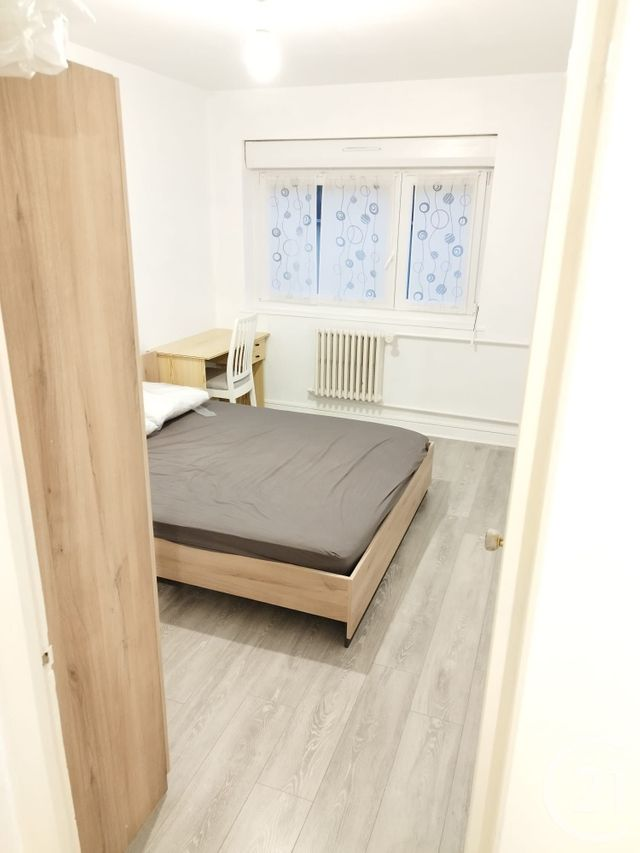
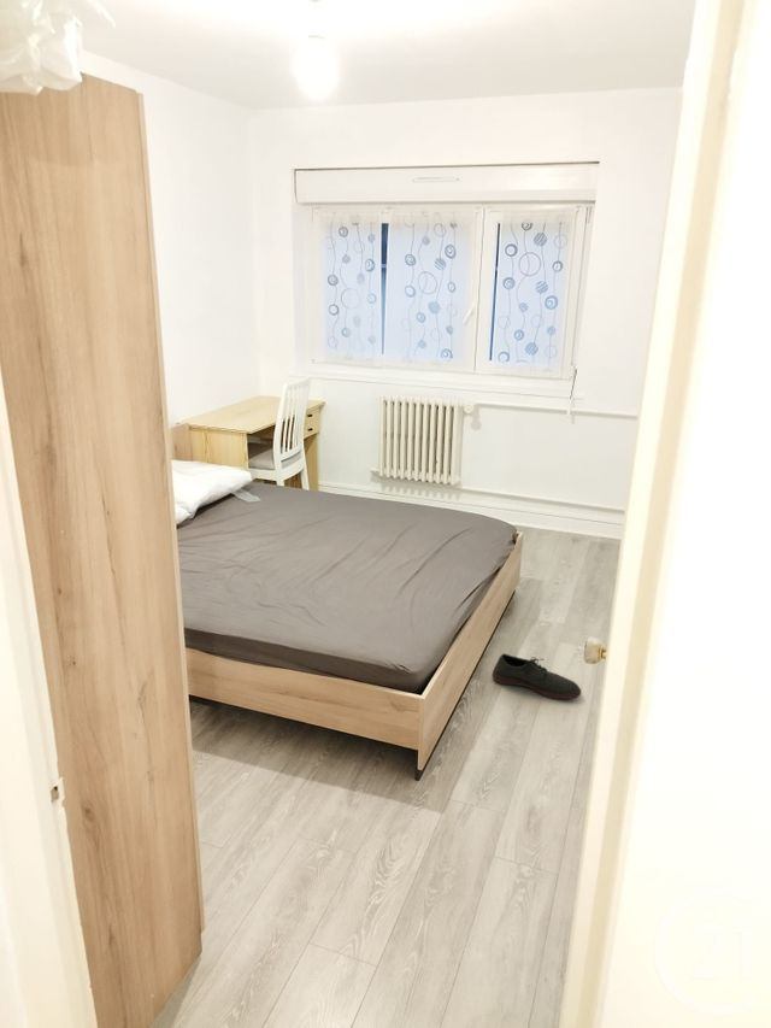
+ shoe (536, 672)
